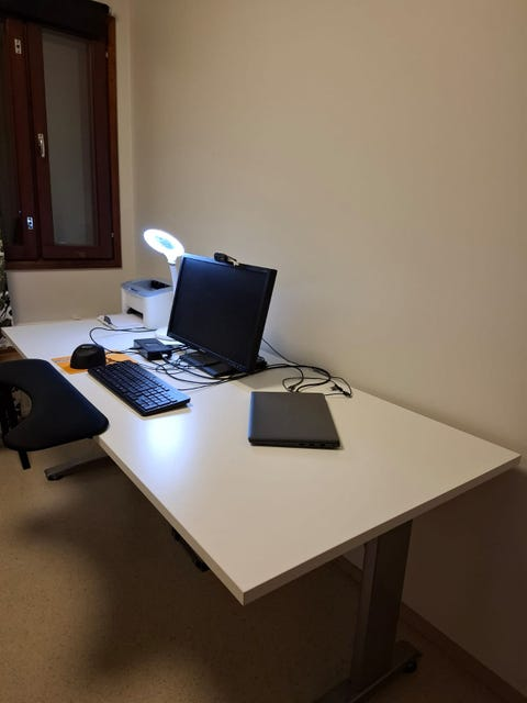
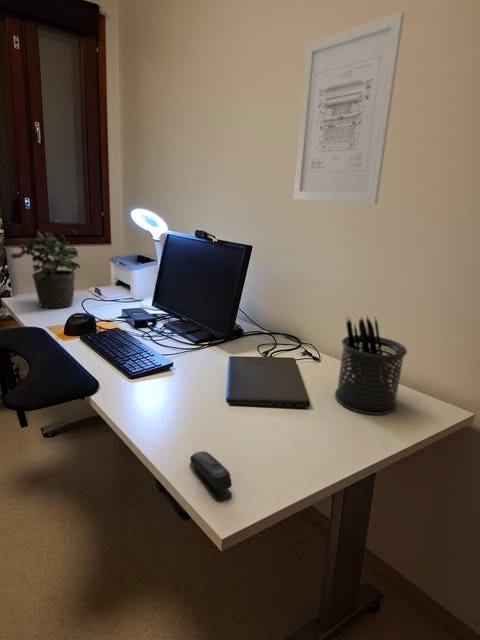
+ potted plant (49, 268)
+ pen holder (371, 359)
+ wall art (340, 120)
+ stapler (209, 469)
